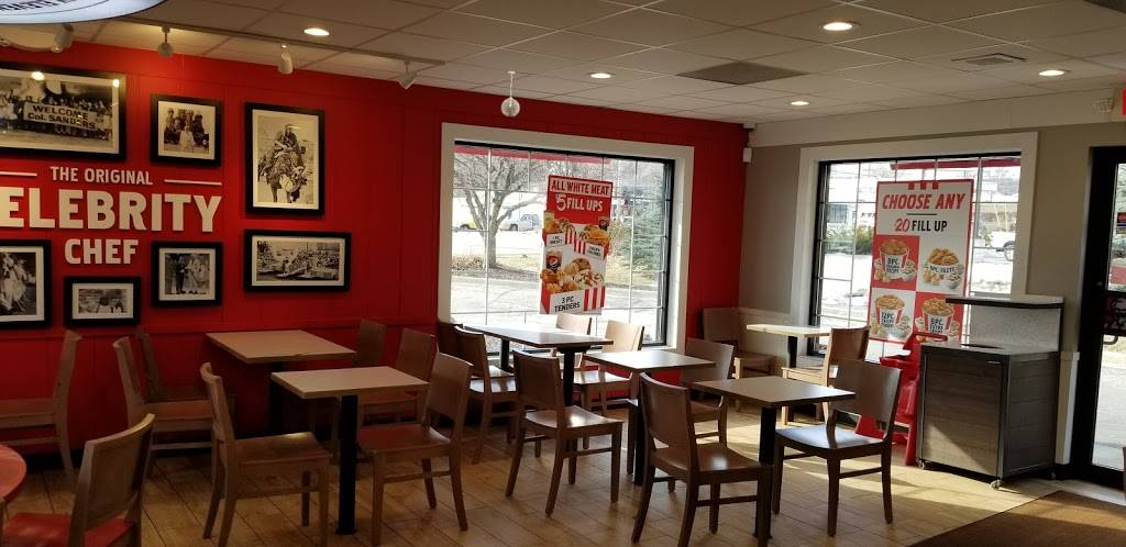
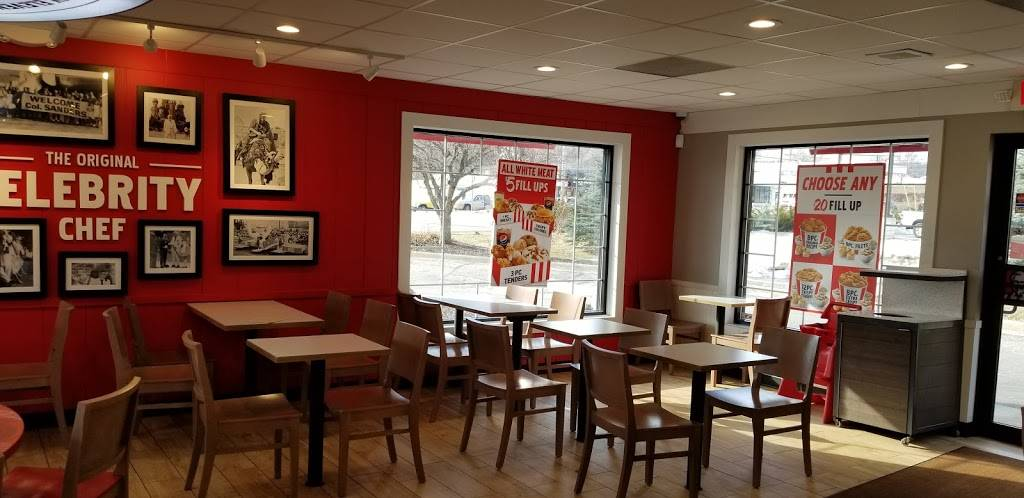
- pendant light (510, 93)
